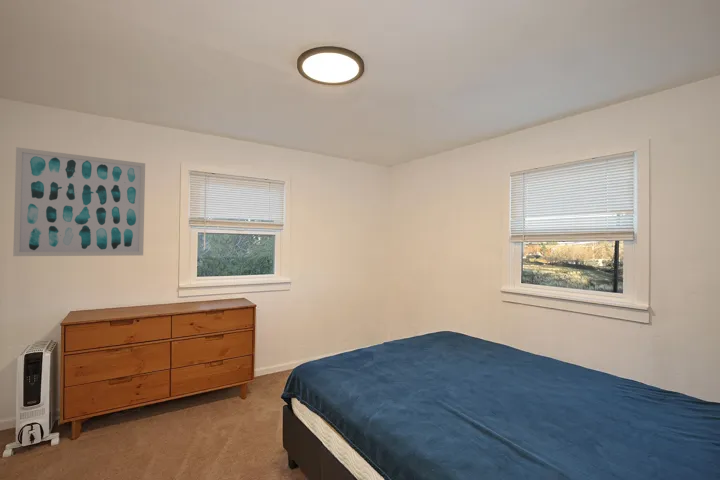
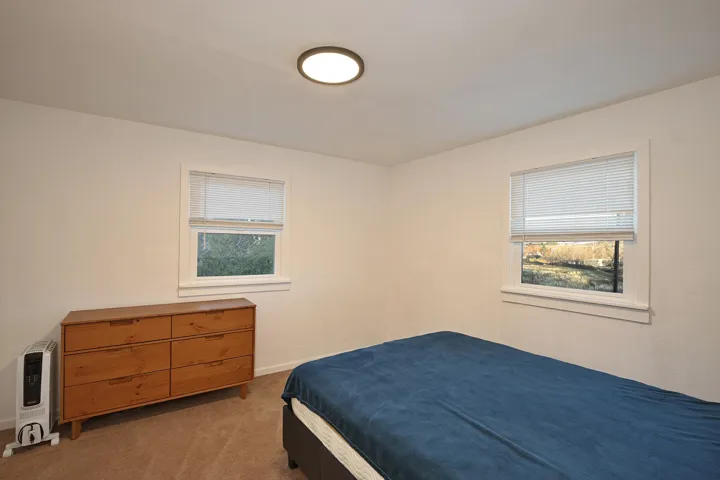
- wall art (85, 205)
